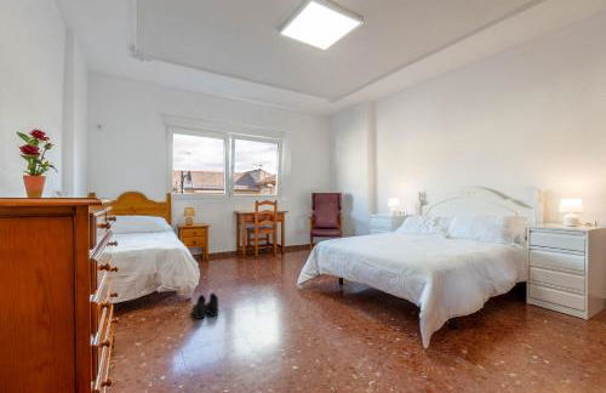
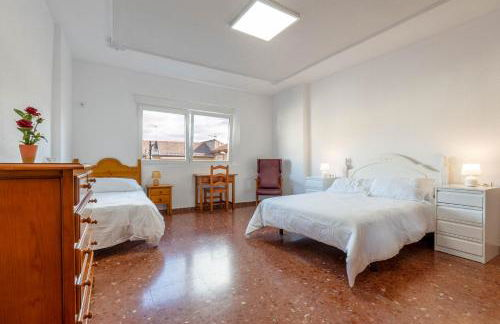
- boots (205, 302)
